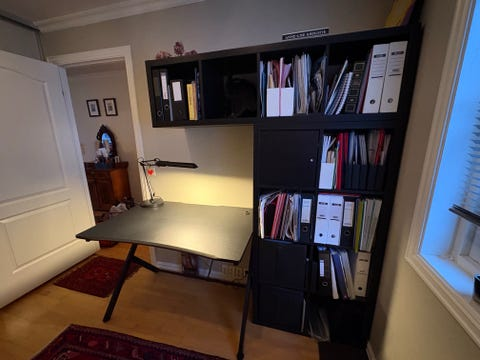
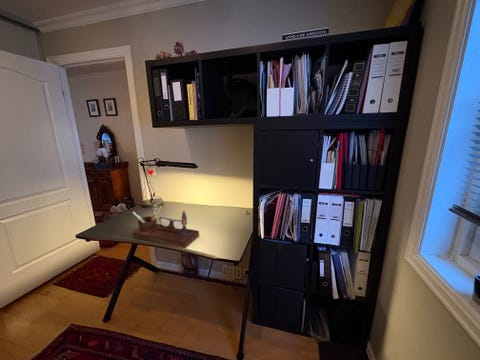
+ desk organizer (163, 222)
